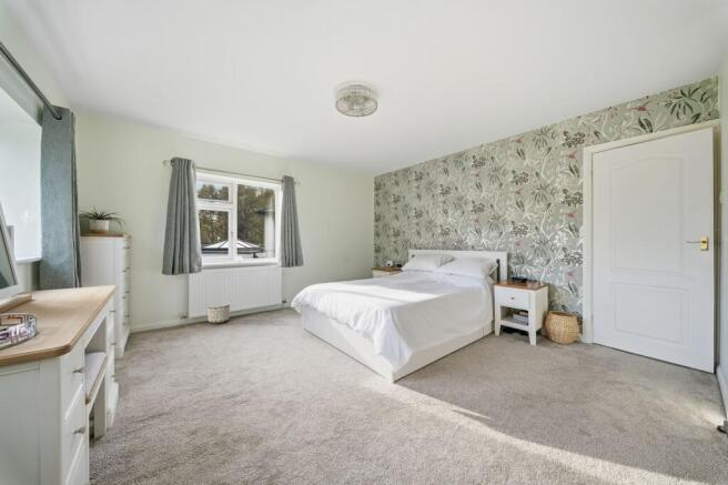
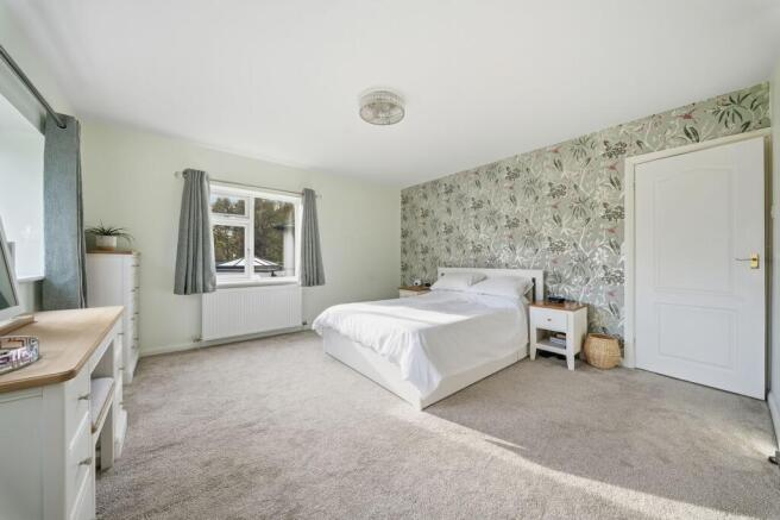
- planter (219, 313)
